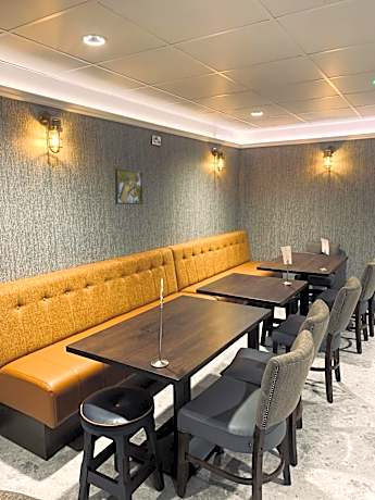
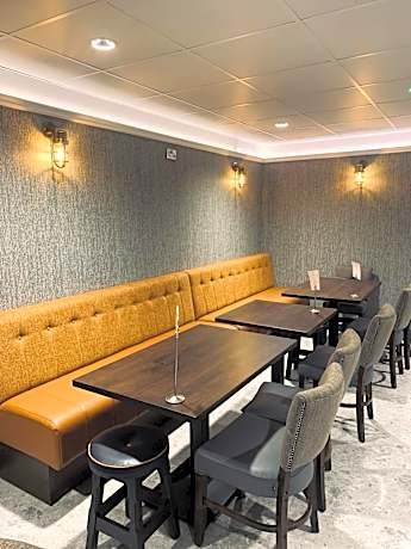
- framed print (129, 187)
